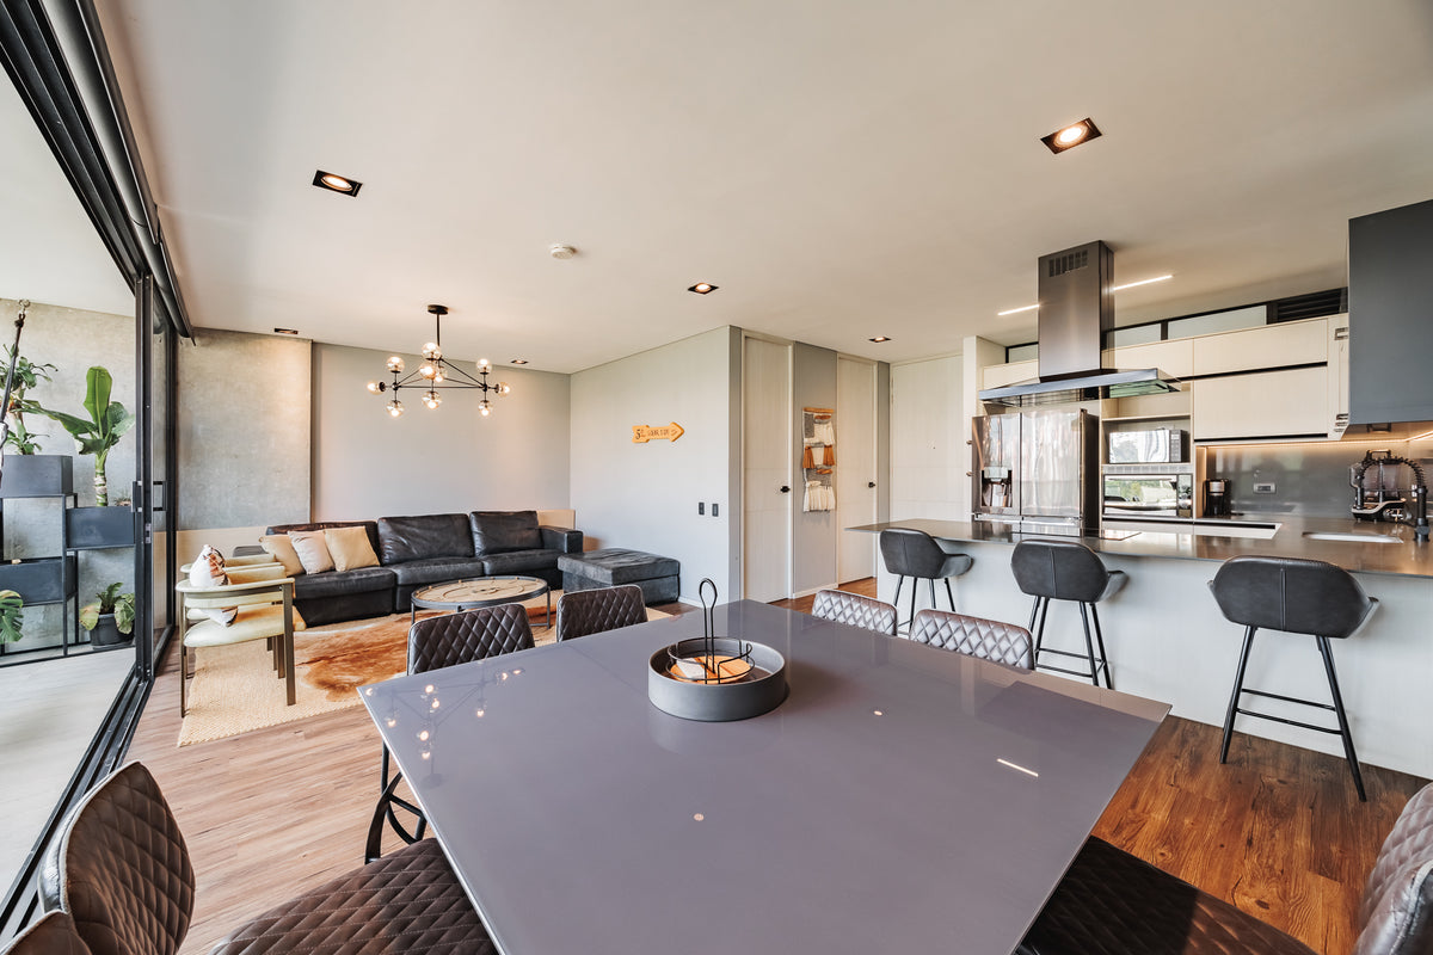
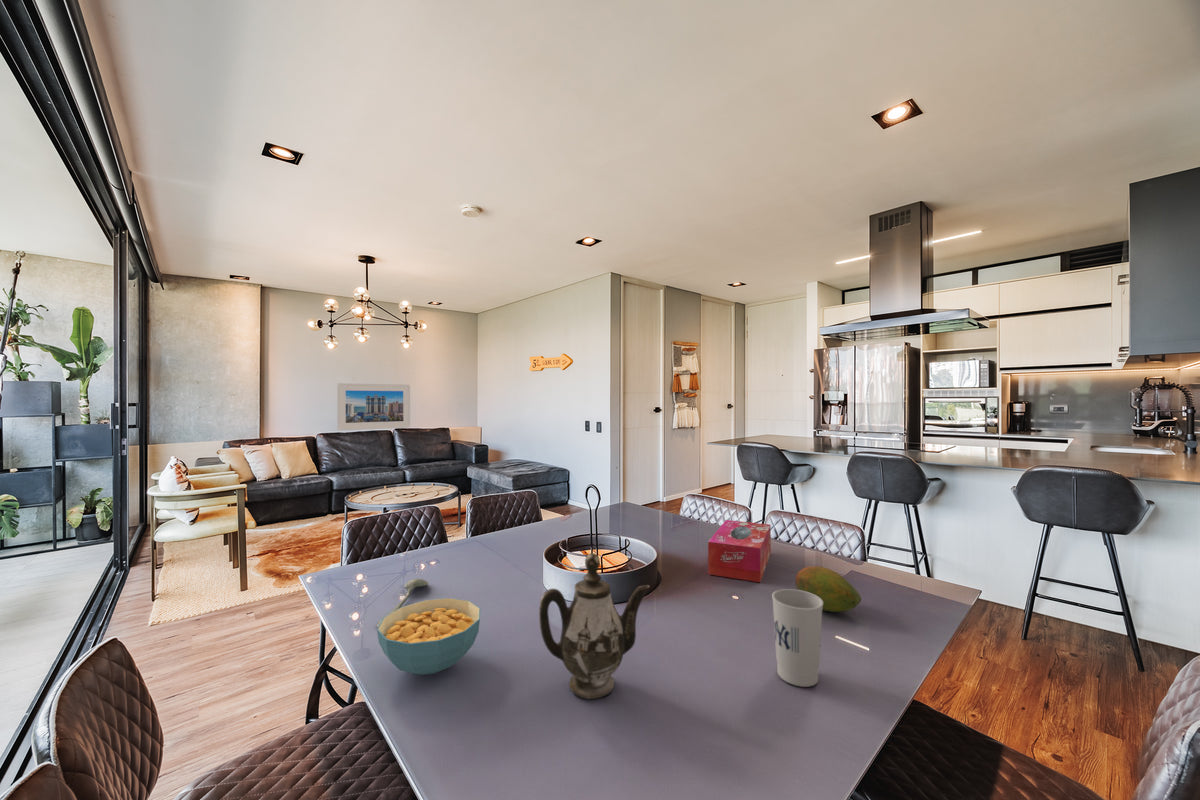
+ cereal bowl (431, 642)
+ spoon (406, 596)
+ tissue box (741, 547)
+ teapot (595, 619)
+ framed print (375, 406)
+ fruit (825, 589)
+ cup (797, 637)
